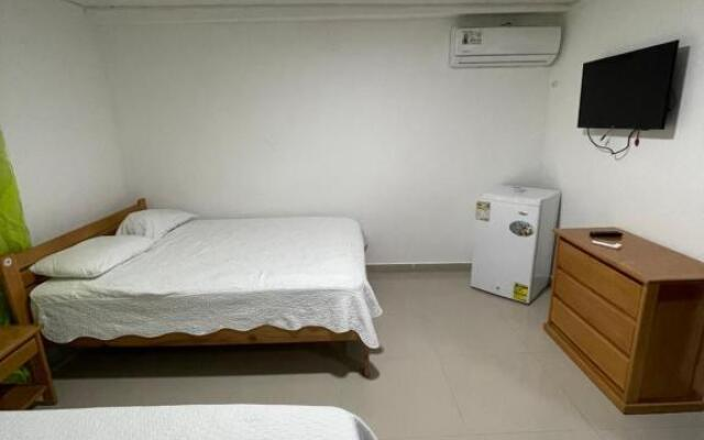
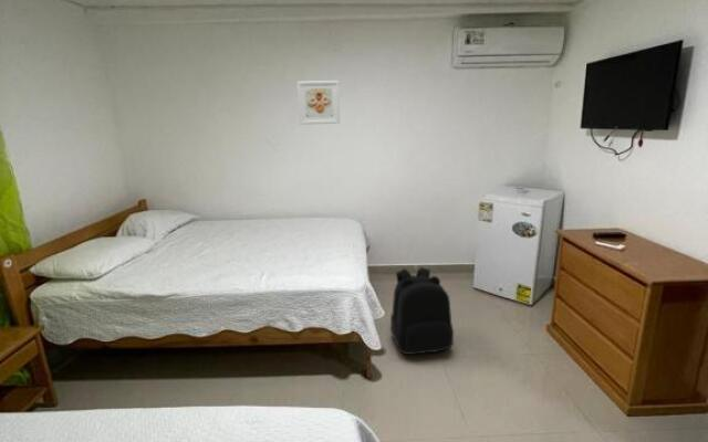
+ backpack (418, 308)
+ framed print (319, 103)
